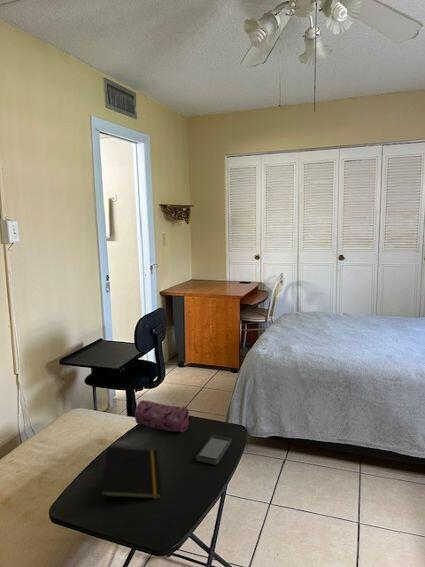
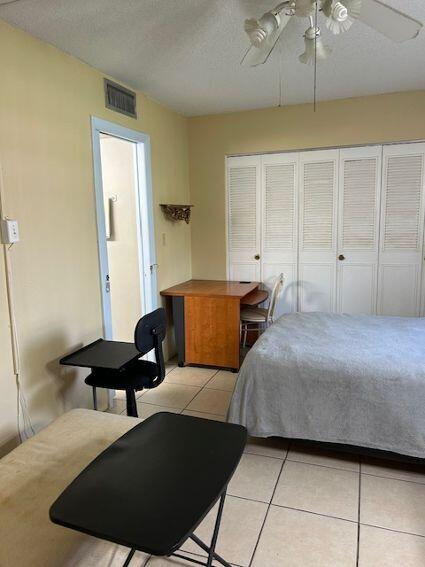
- smartphone (214, 449)
- notepad (132, 471)
- pencil case (162, 415)
